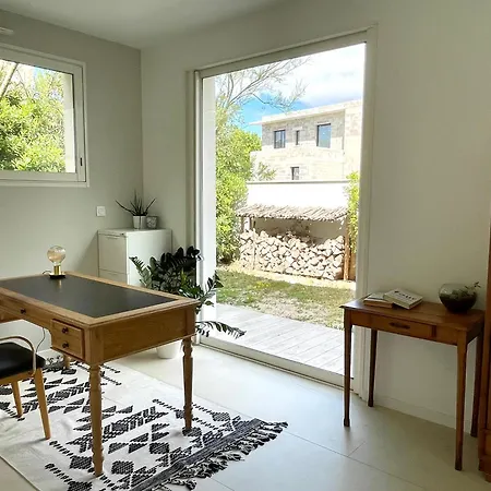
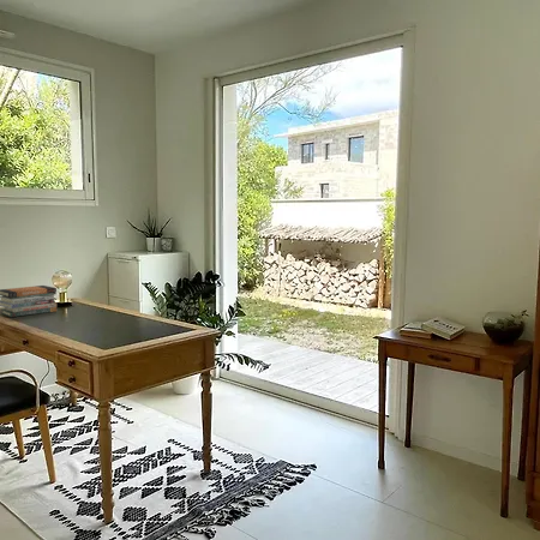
+ book stack (28, 300)
